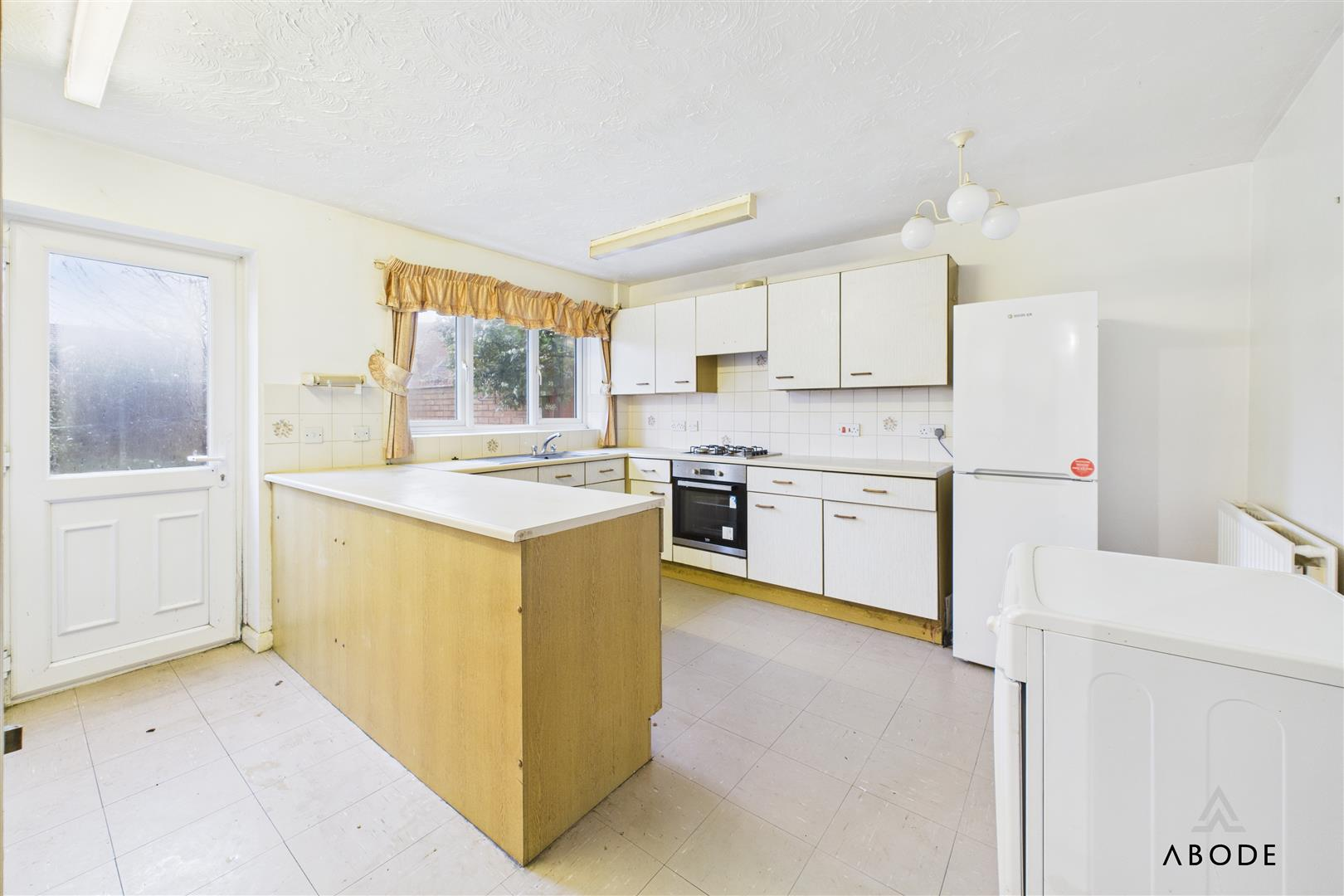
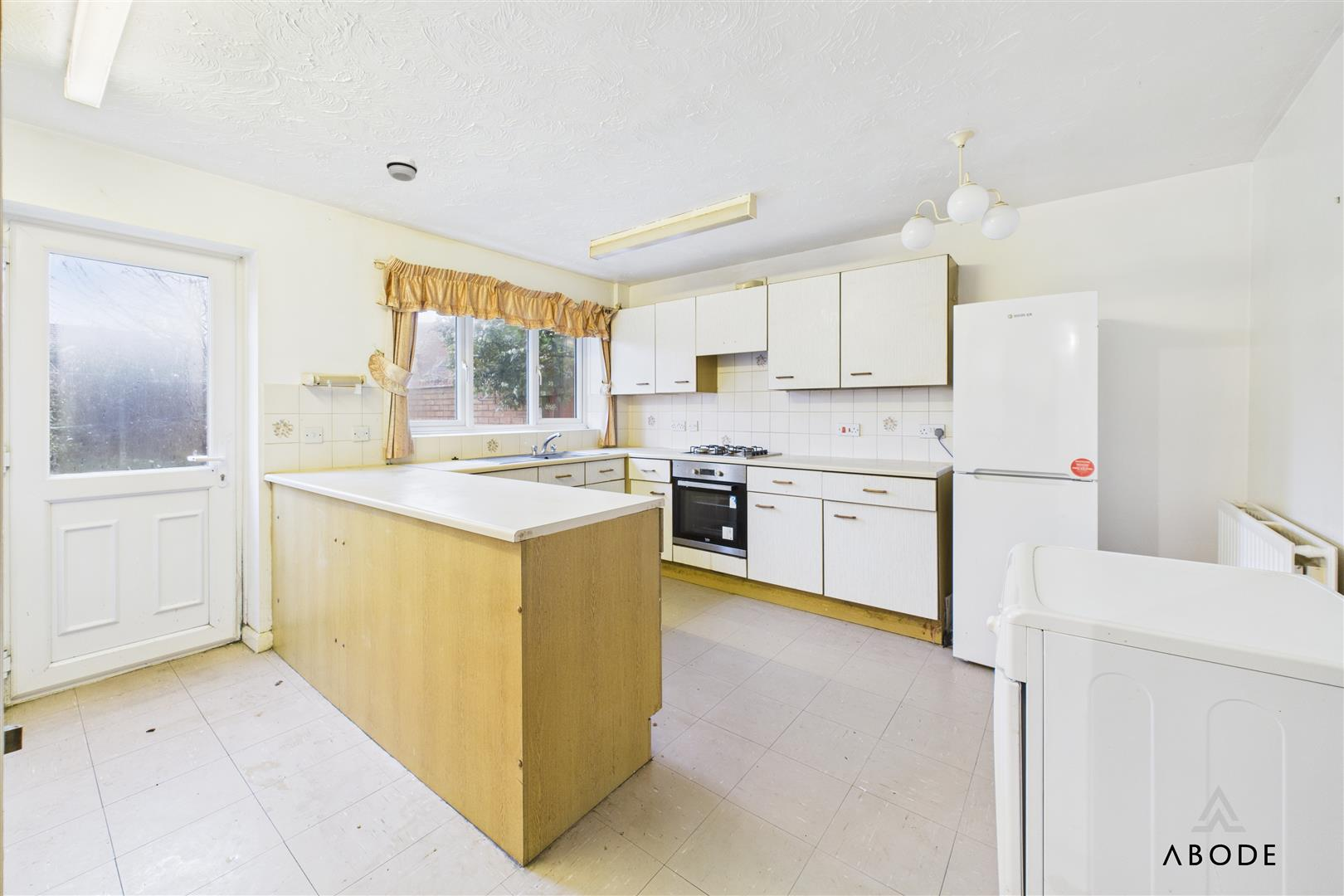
+ smoke detector (402, 168)
